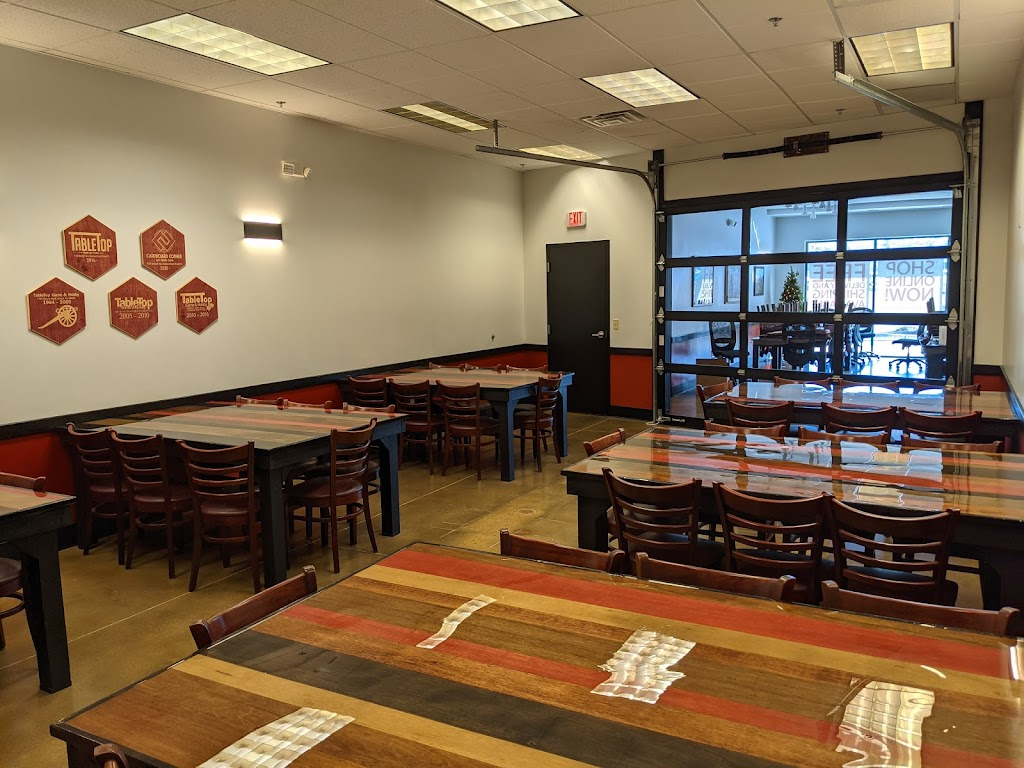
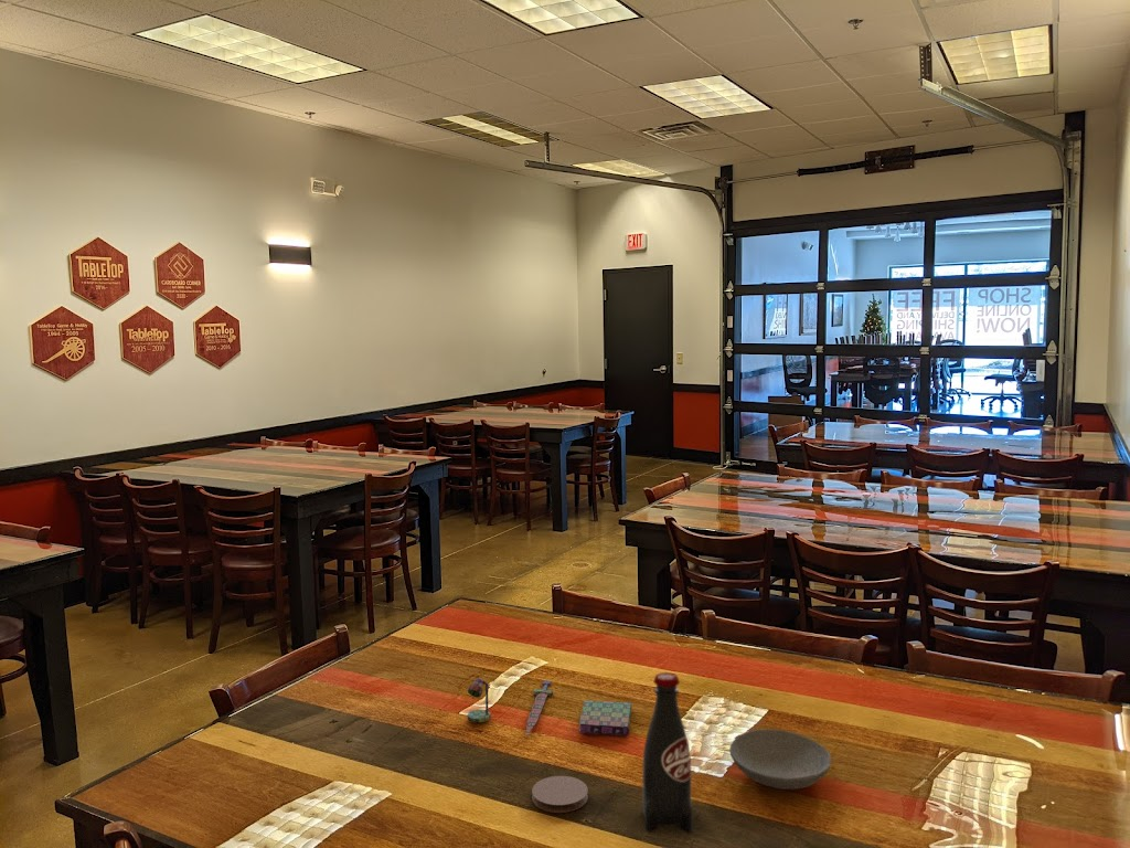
+ board game (551, 691)
+ bowl (779, 764)
+ coaster (559, 793)
+ soda bottle (667, 749)
